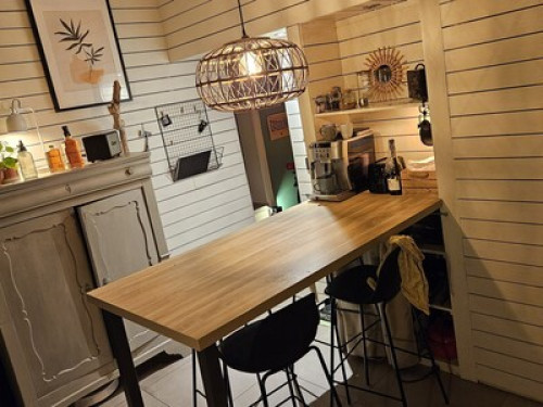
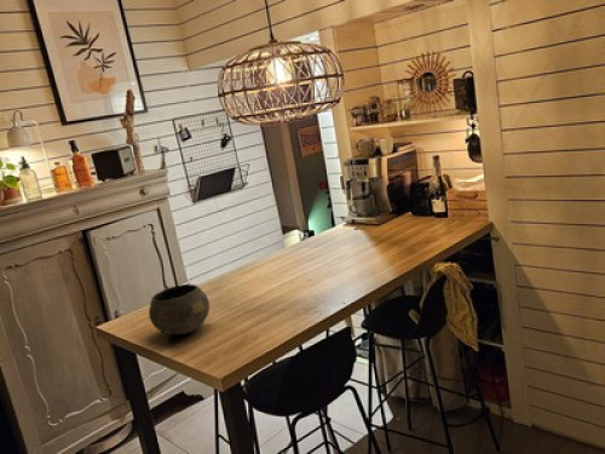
+ bowl (179, 311)
